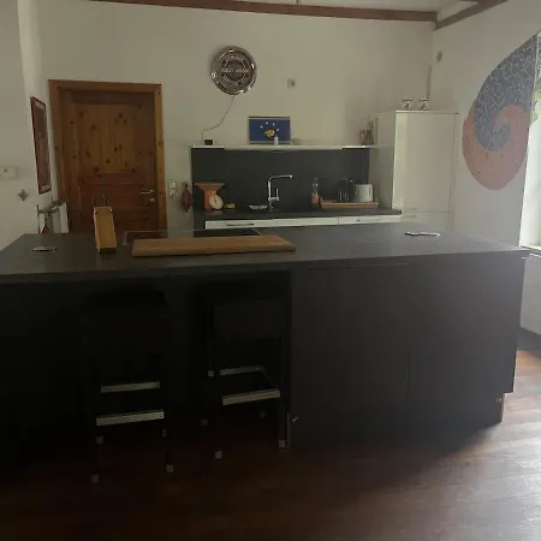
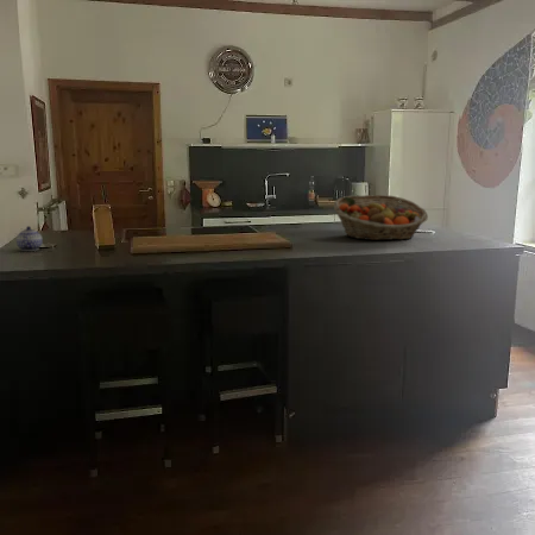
+ teapot (29, 238)
+ fruit basket (379, 216)
